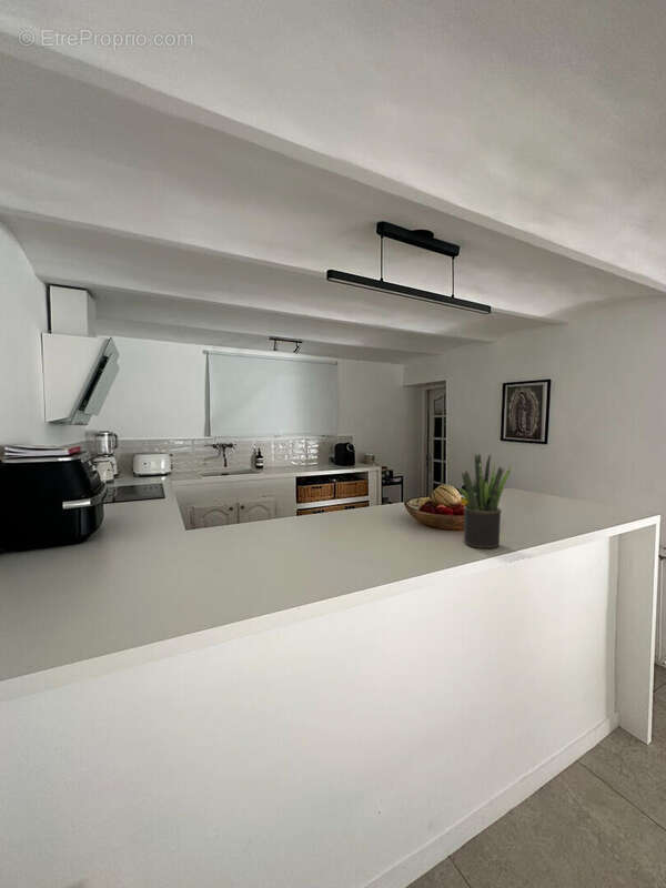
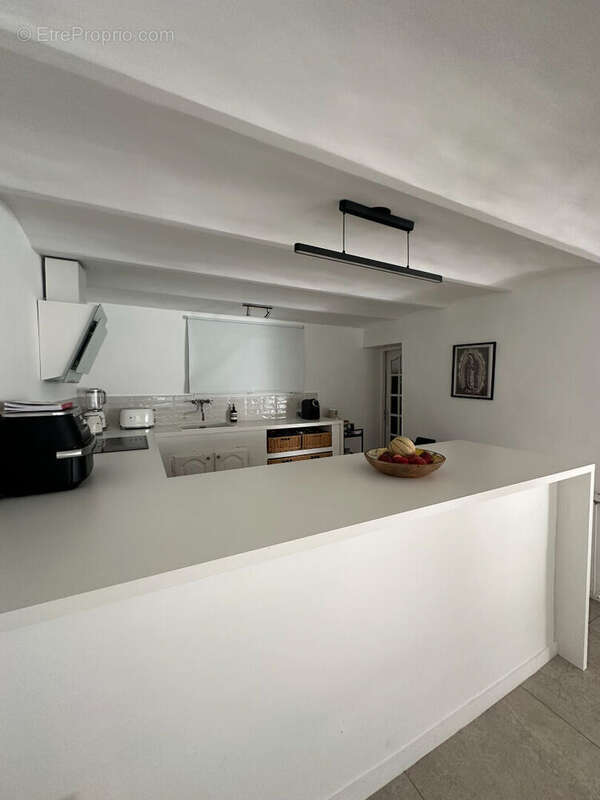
- potted plant (485, 498)
